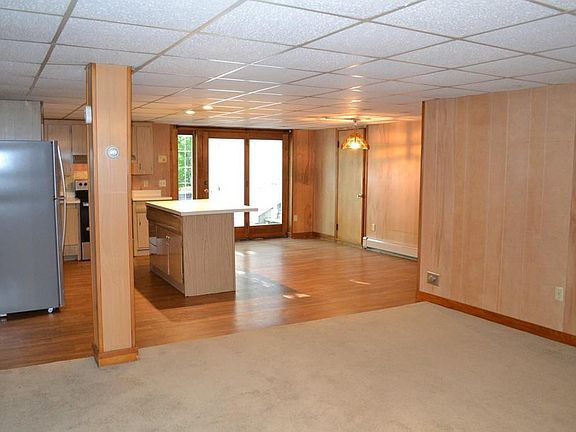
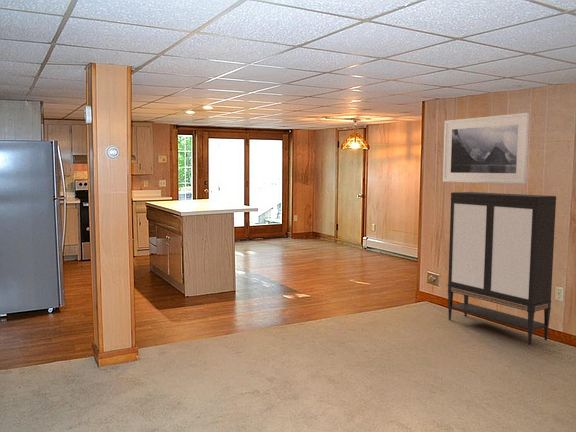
+ storage cabinet (497, 262)
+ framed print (482, 150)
